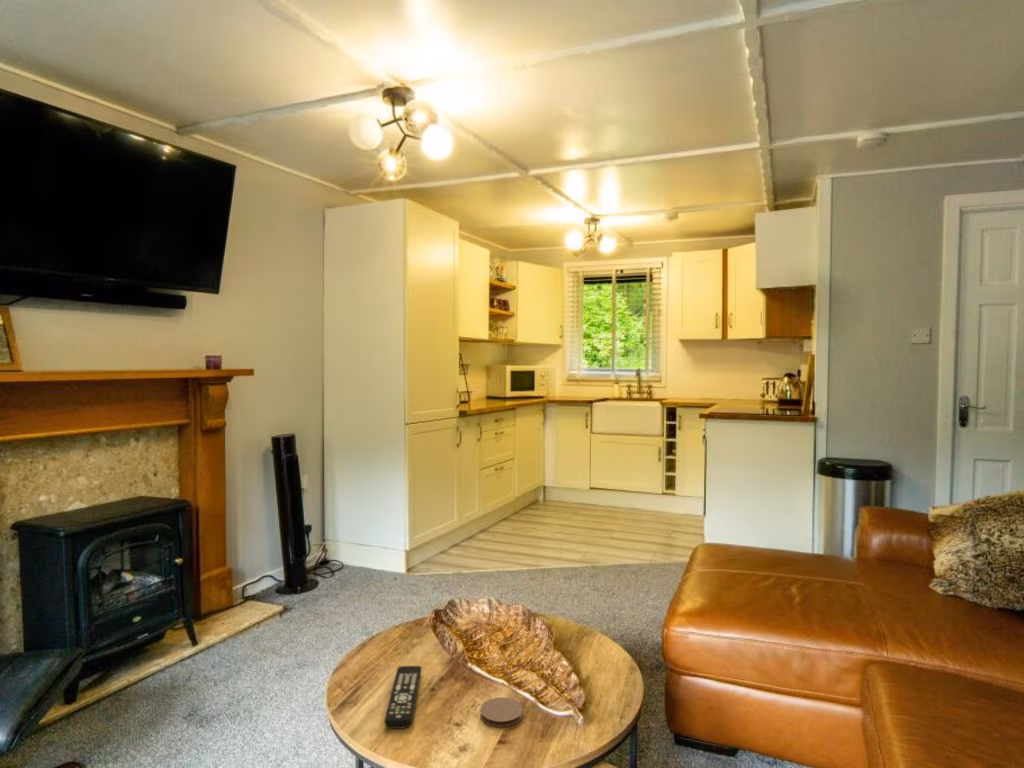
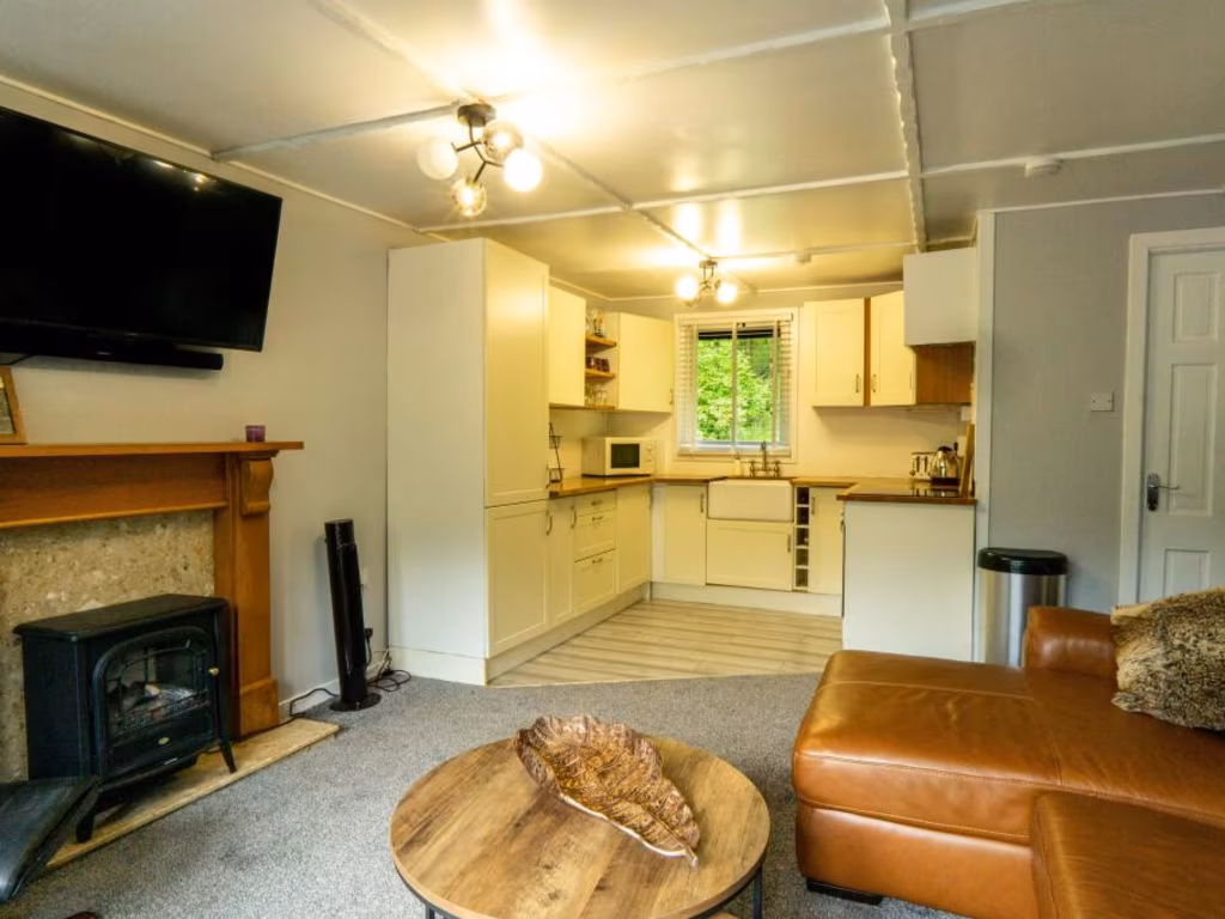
- remote control (404, 694)
- coaster (501, 711)
